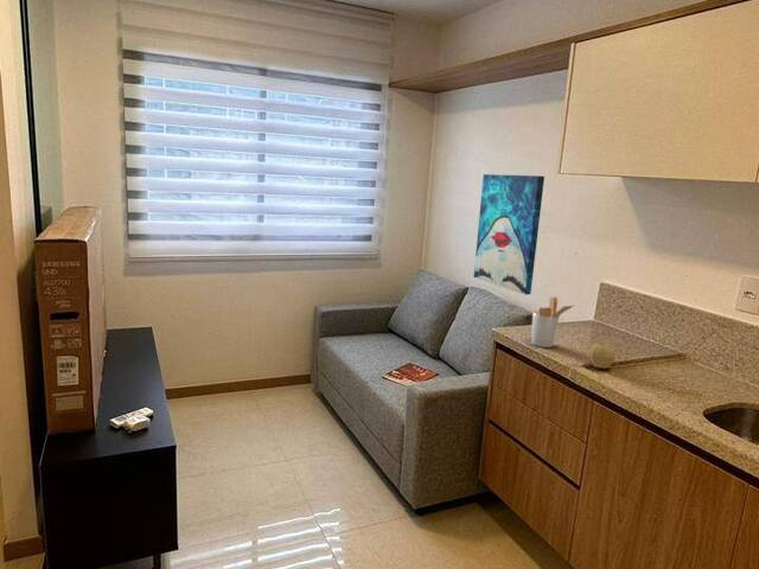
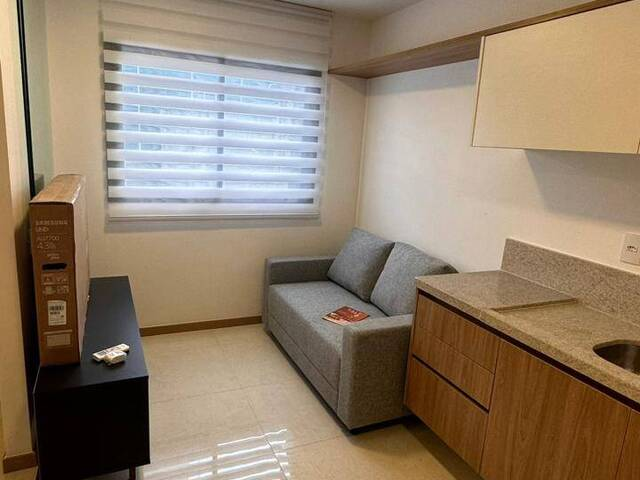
- fruit (601, 353)
- utensil holder (551, 322)
- wall art (505, 231)
